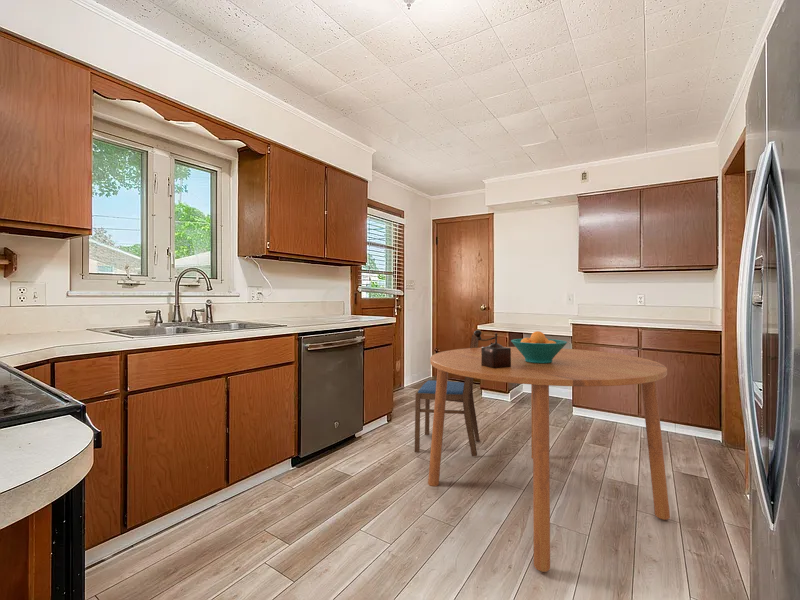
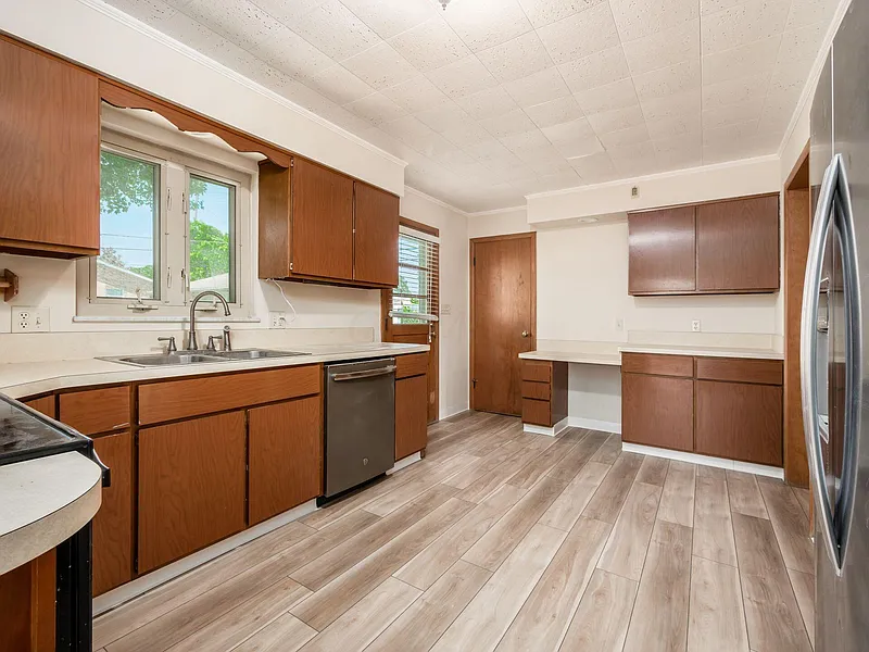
- fruit bowl (538, 346)
- dining chair (447, 388)
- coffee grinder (491, 347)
- dining table (538, 429)
